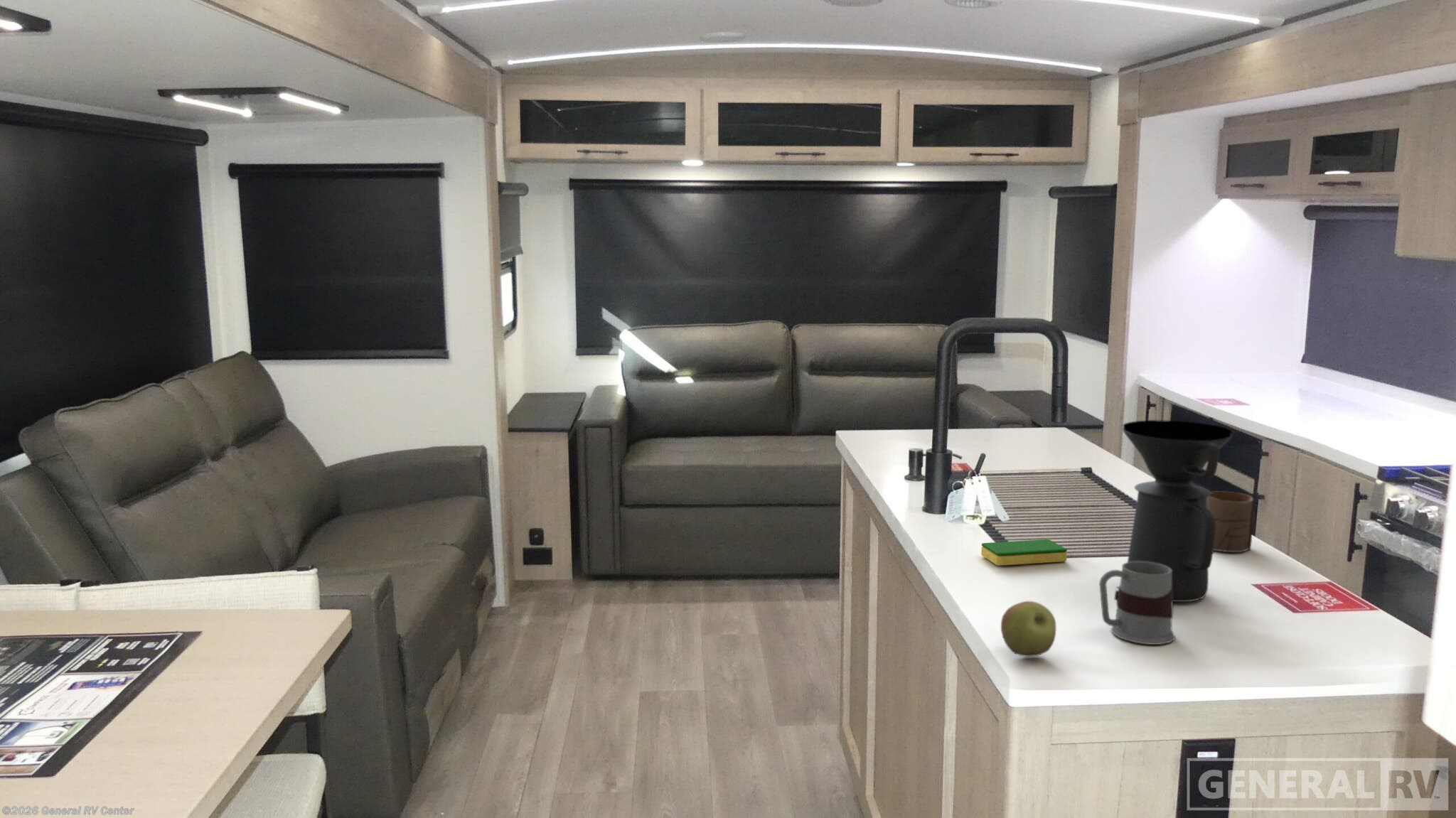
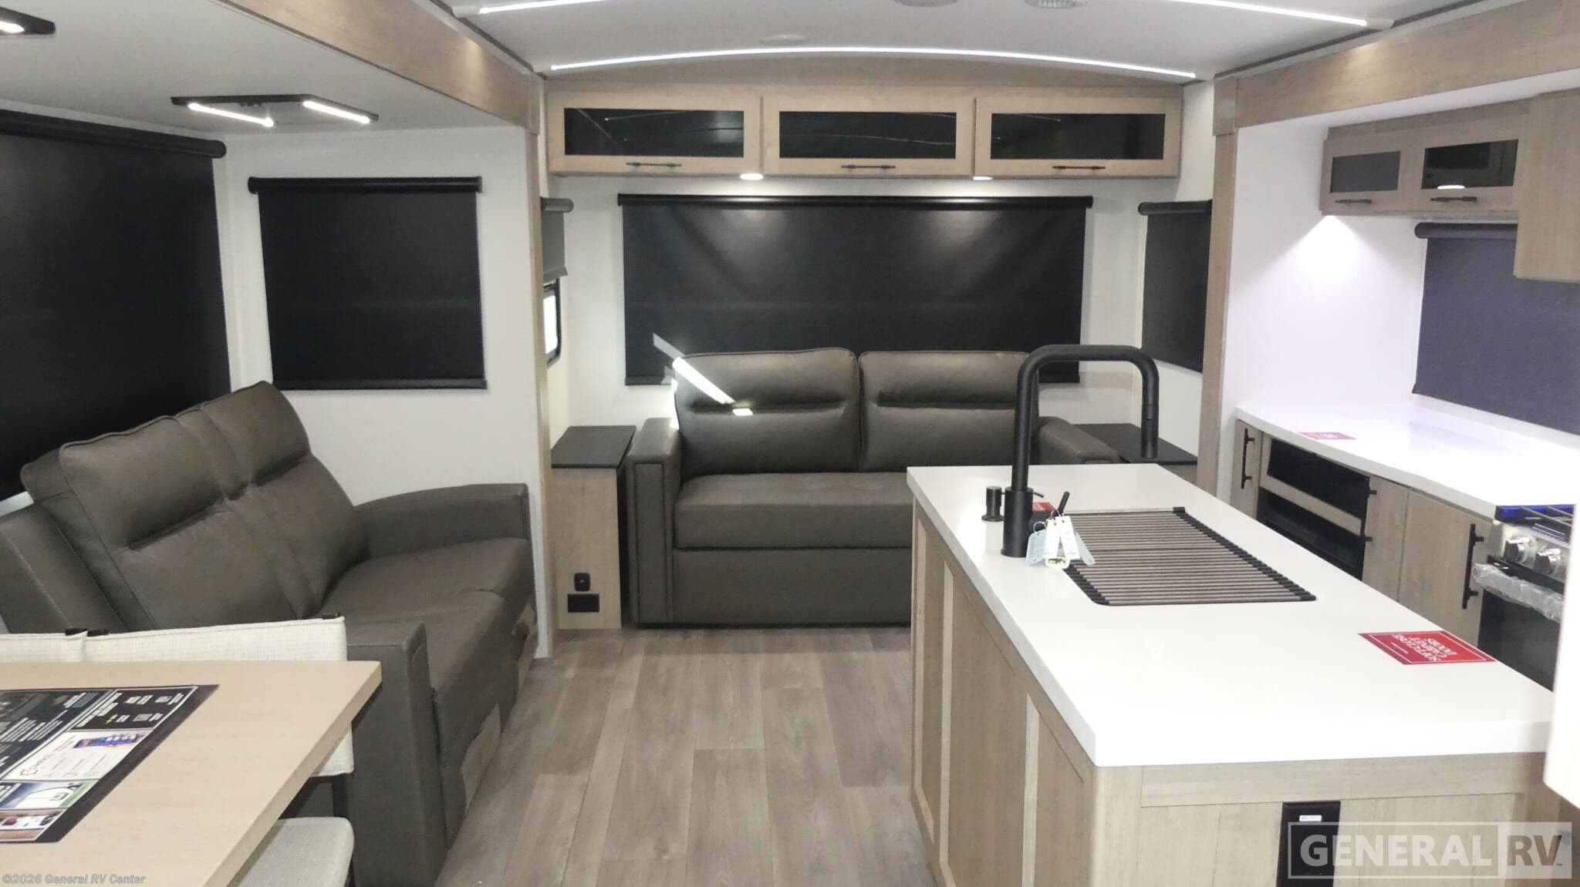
- coffee maker (1171, 510)
- cup (1228, 521)
- apple (1029, 629)
- mug (1135, 601)
- dish sponge (1023, 552)
